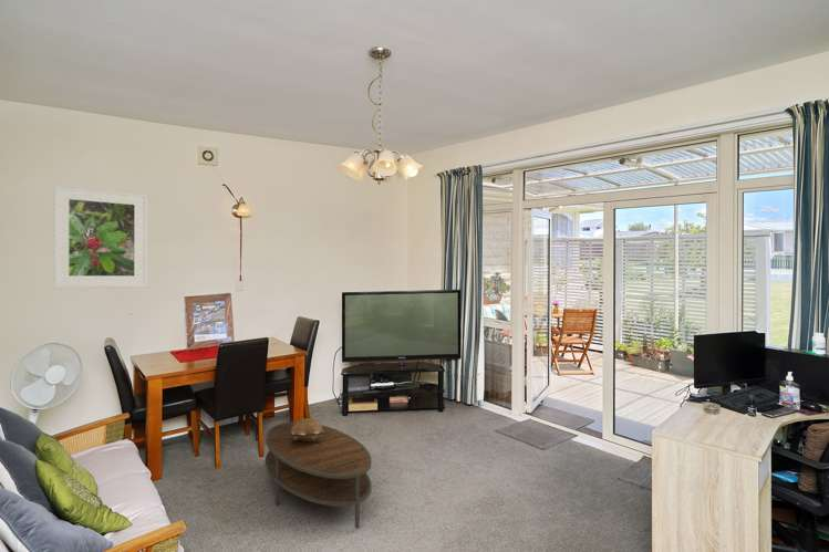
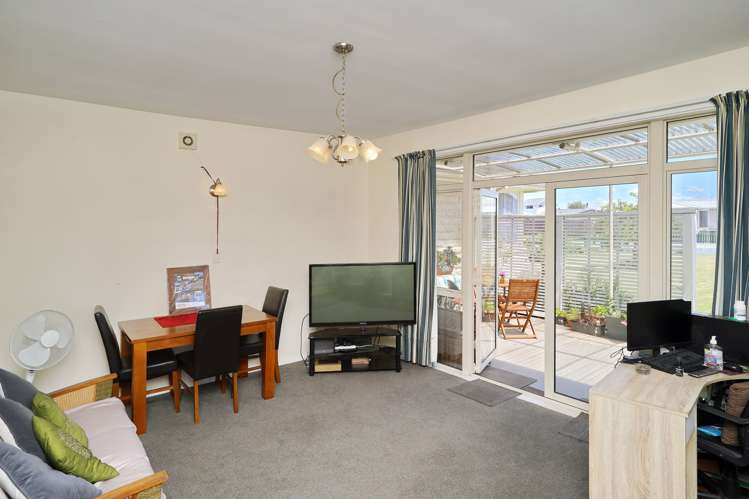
- coffee table (314, 468)
- decorative bowl (307, 430)
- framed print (102, 239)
